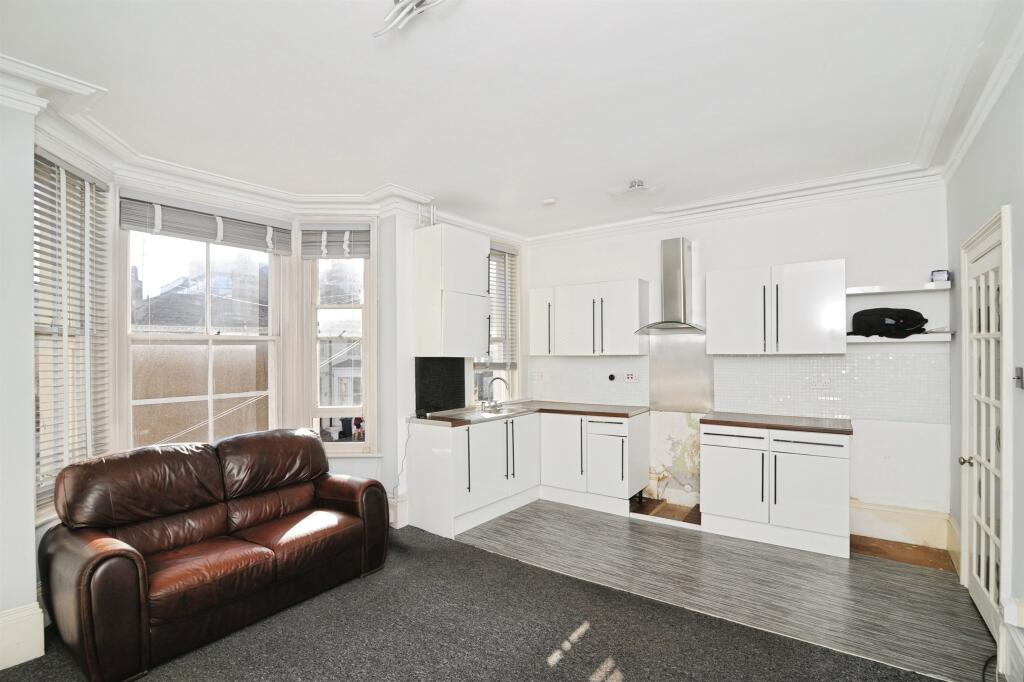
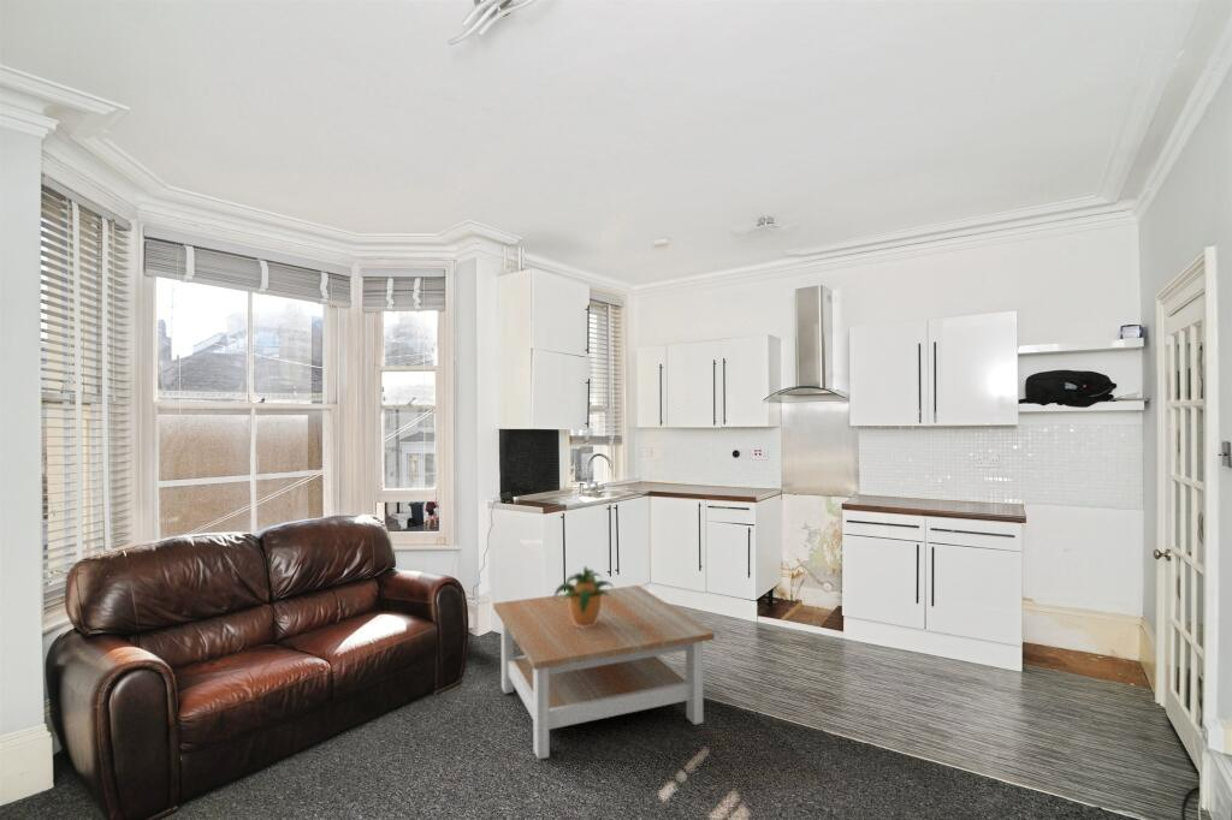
+ coffee table (596, 660)
+ potted plant (588, 594)
